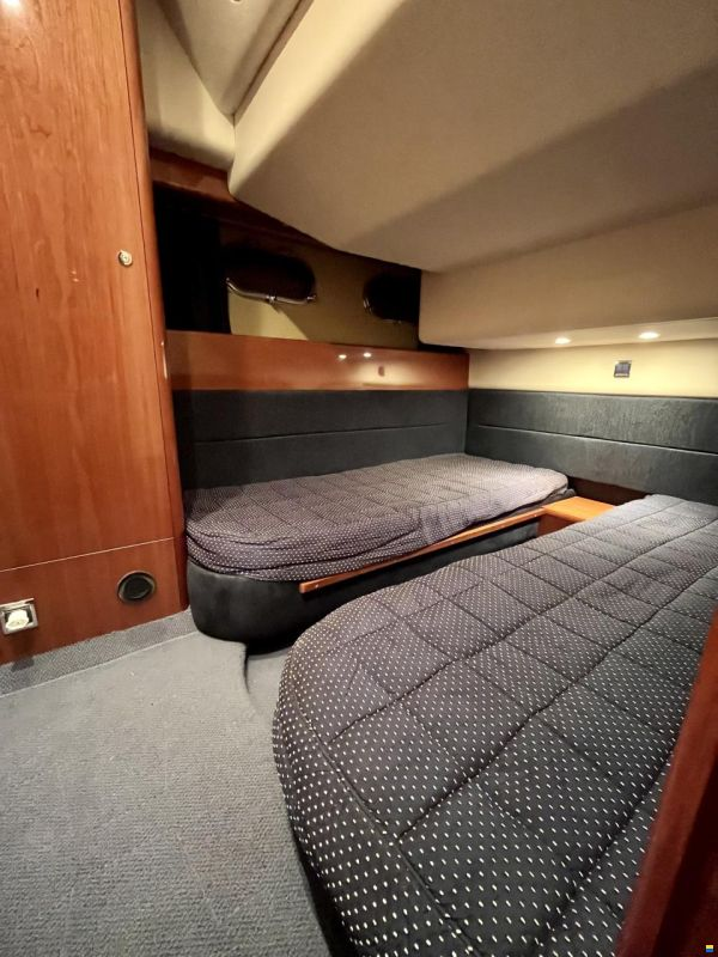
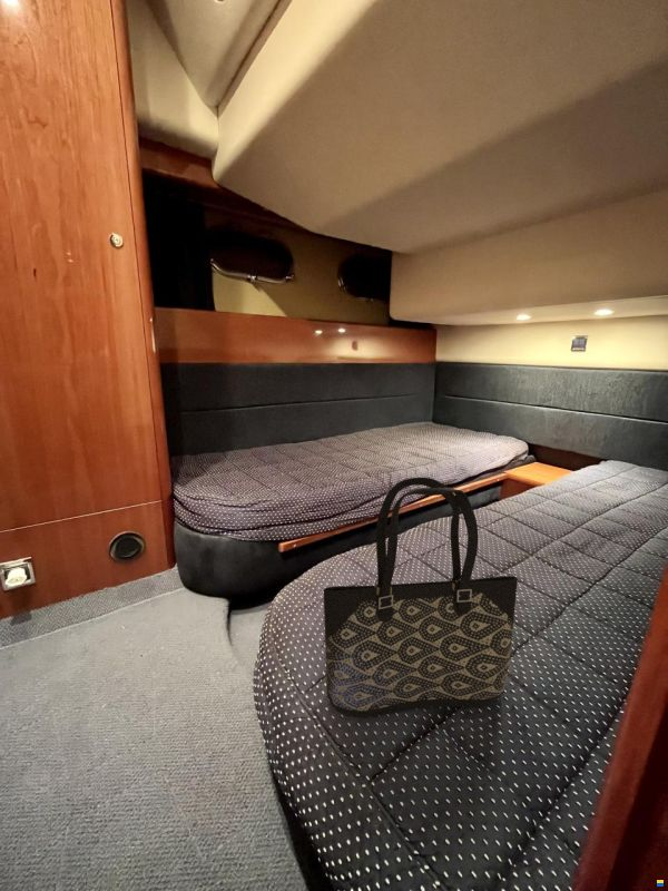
+ tote bag (421, 593)
